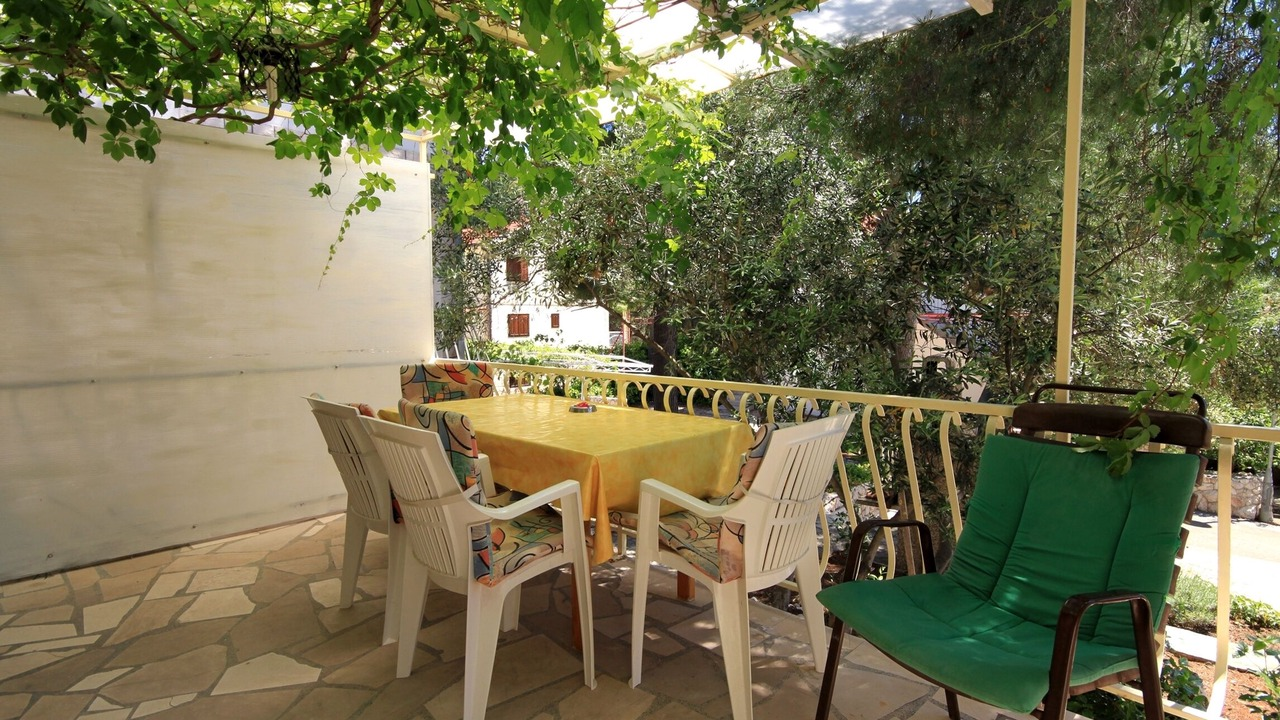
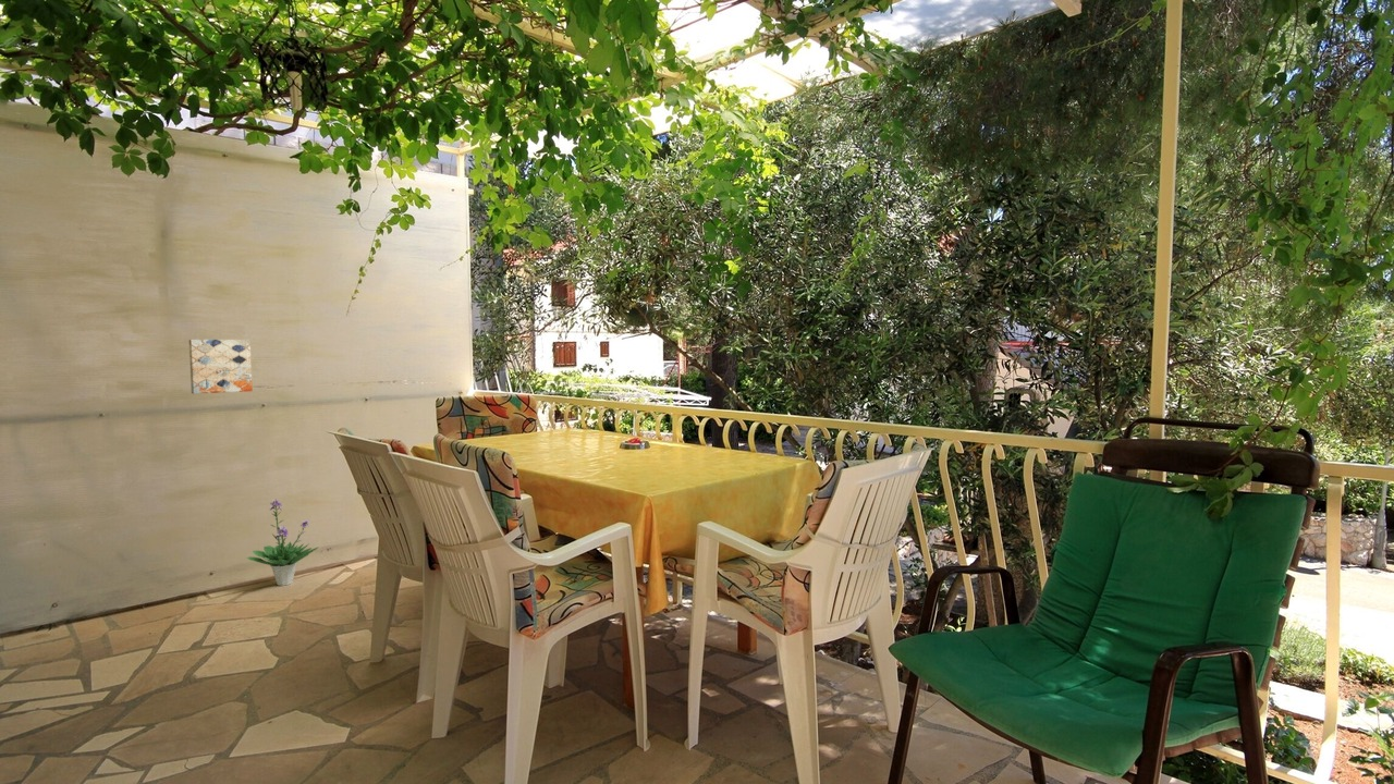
+ potted plant (282, 541)
+ wall art (221, 366)
